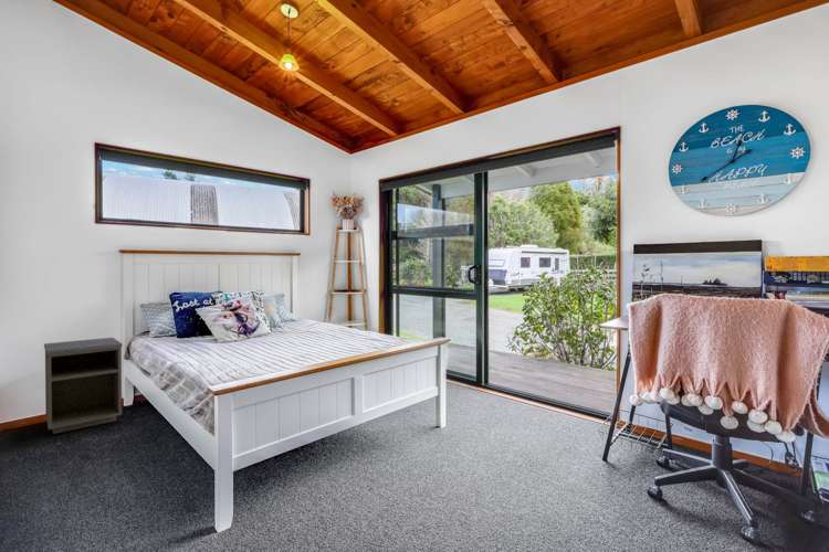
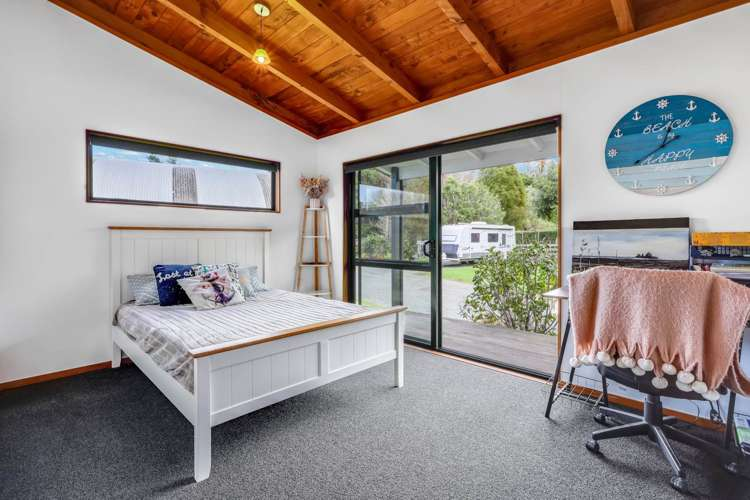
- nightstand (83, 382)
